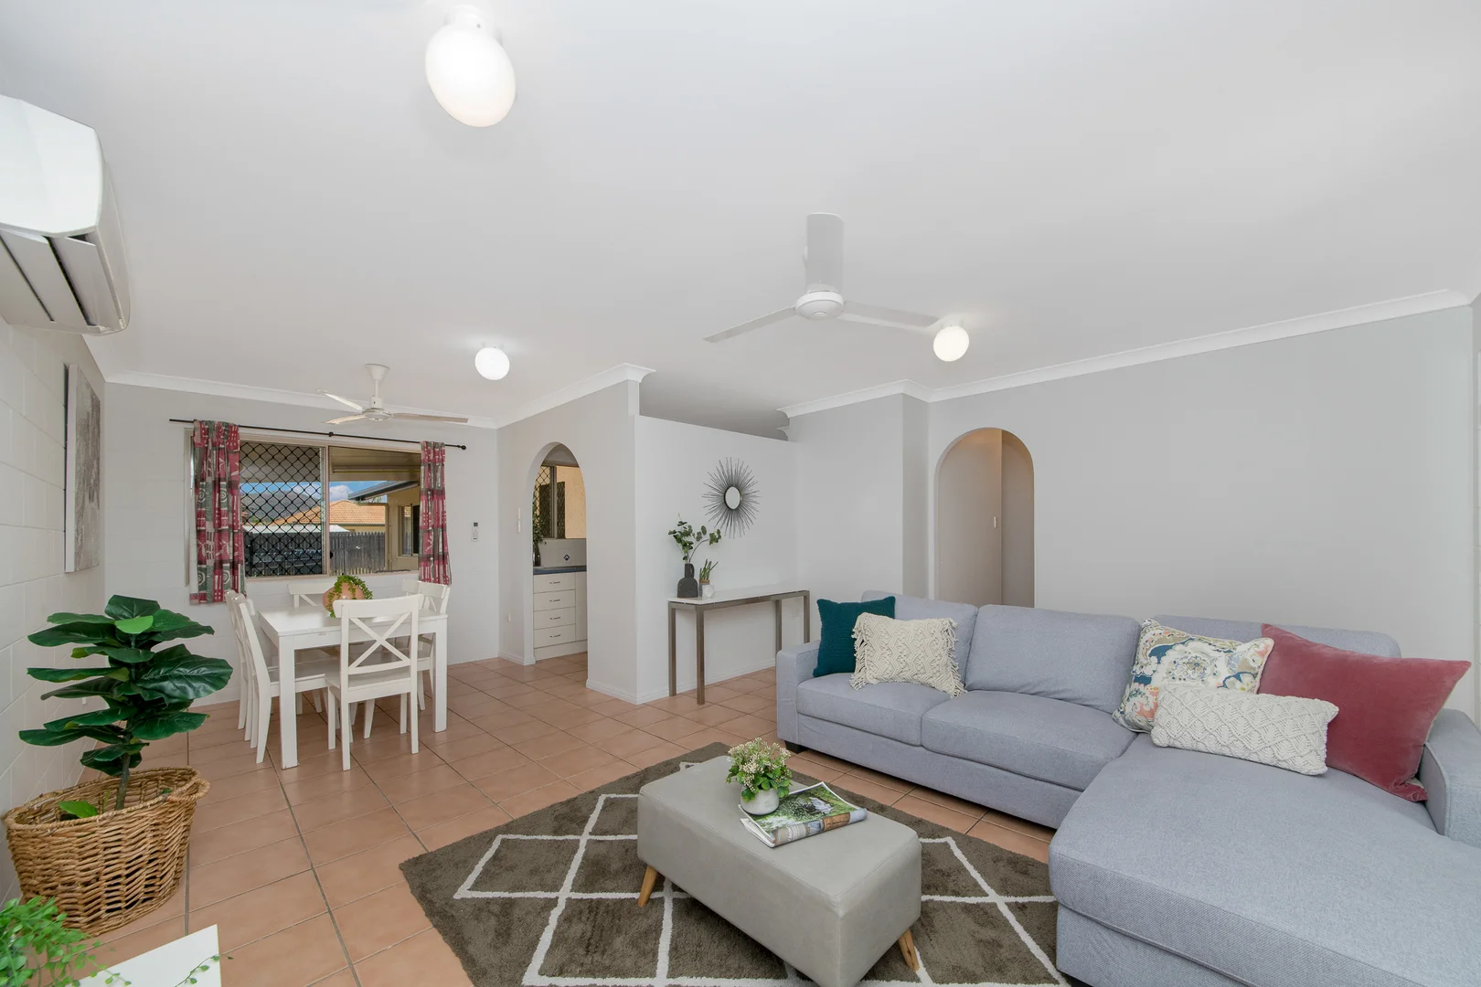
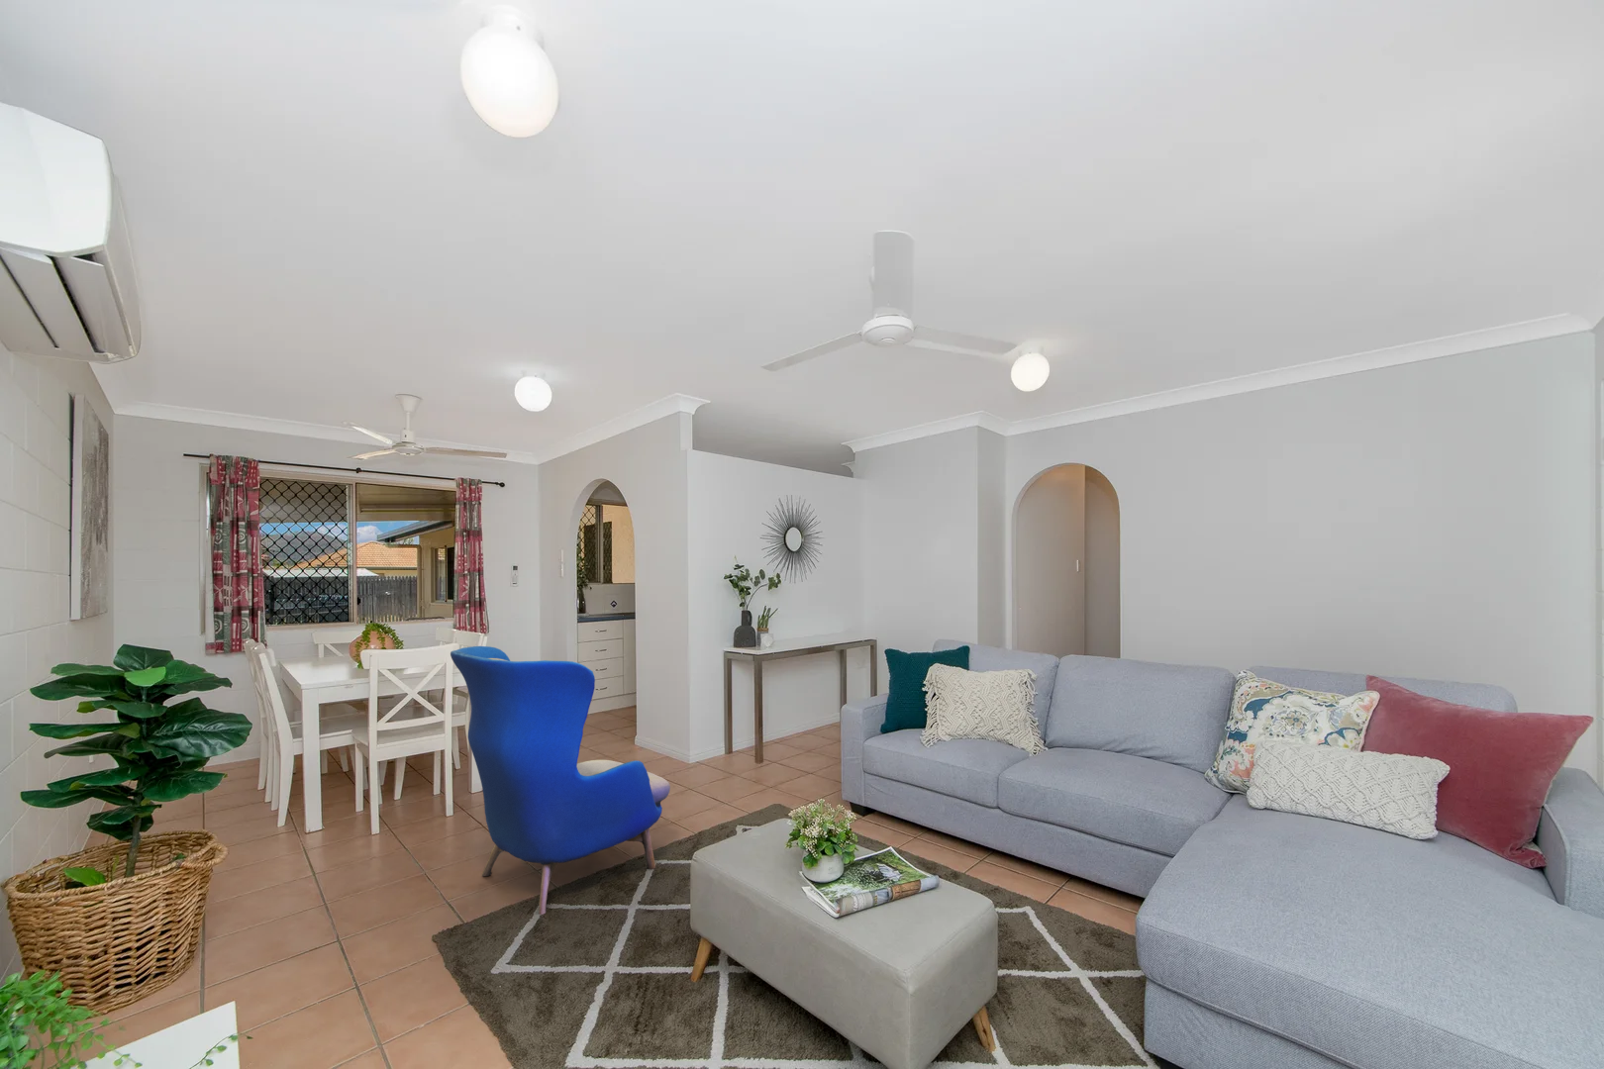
+ armchair (563, 758)
